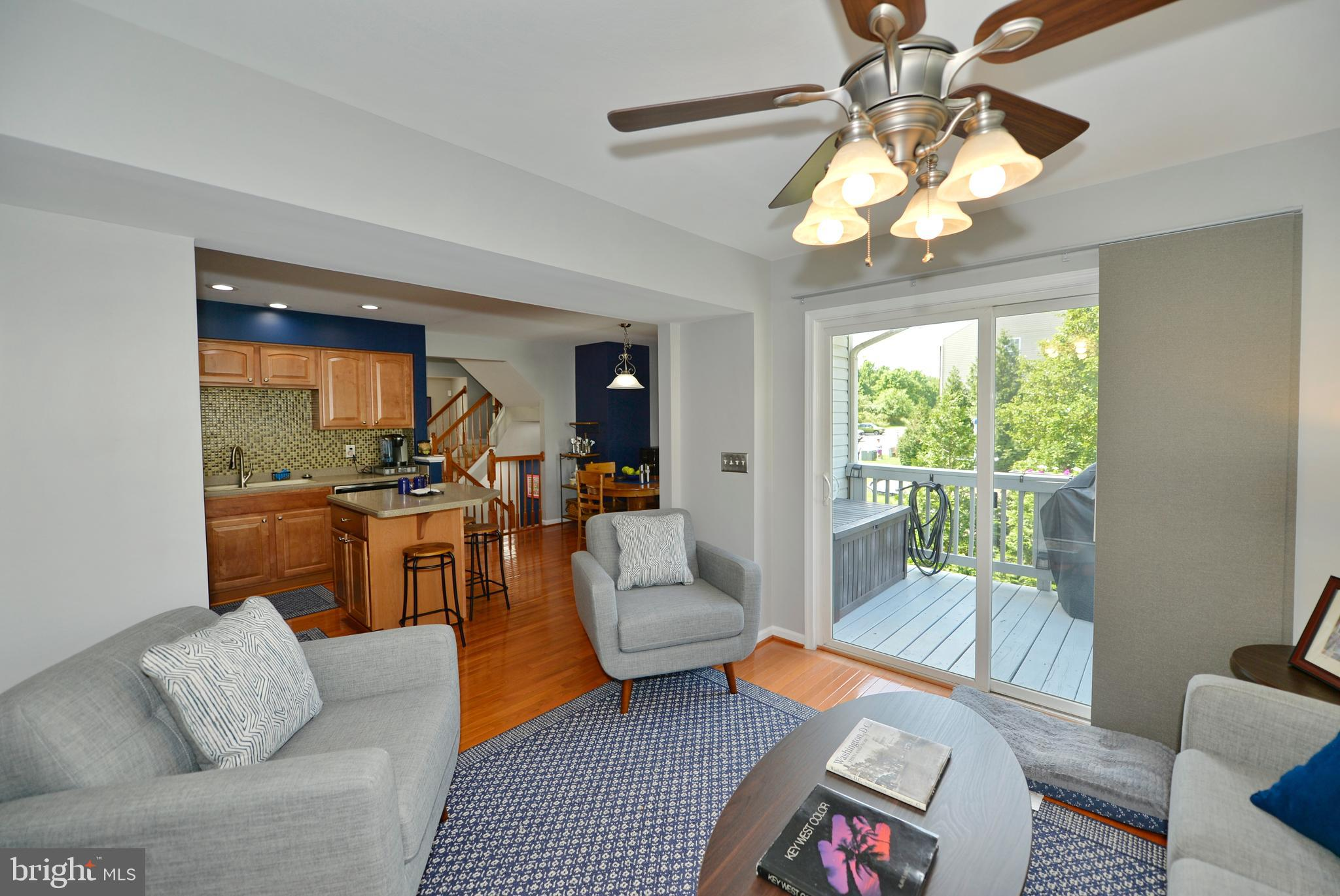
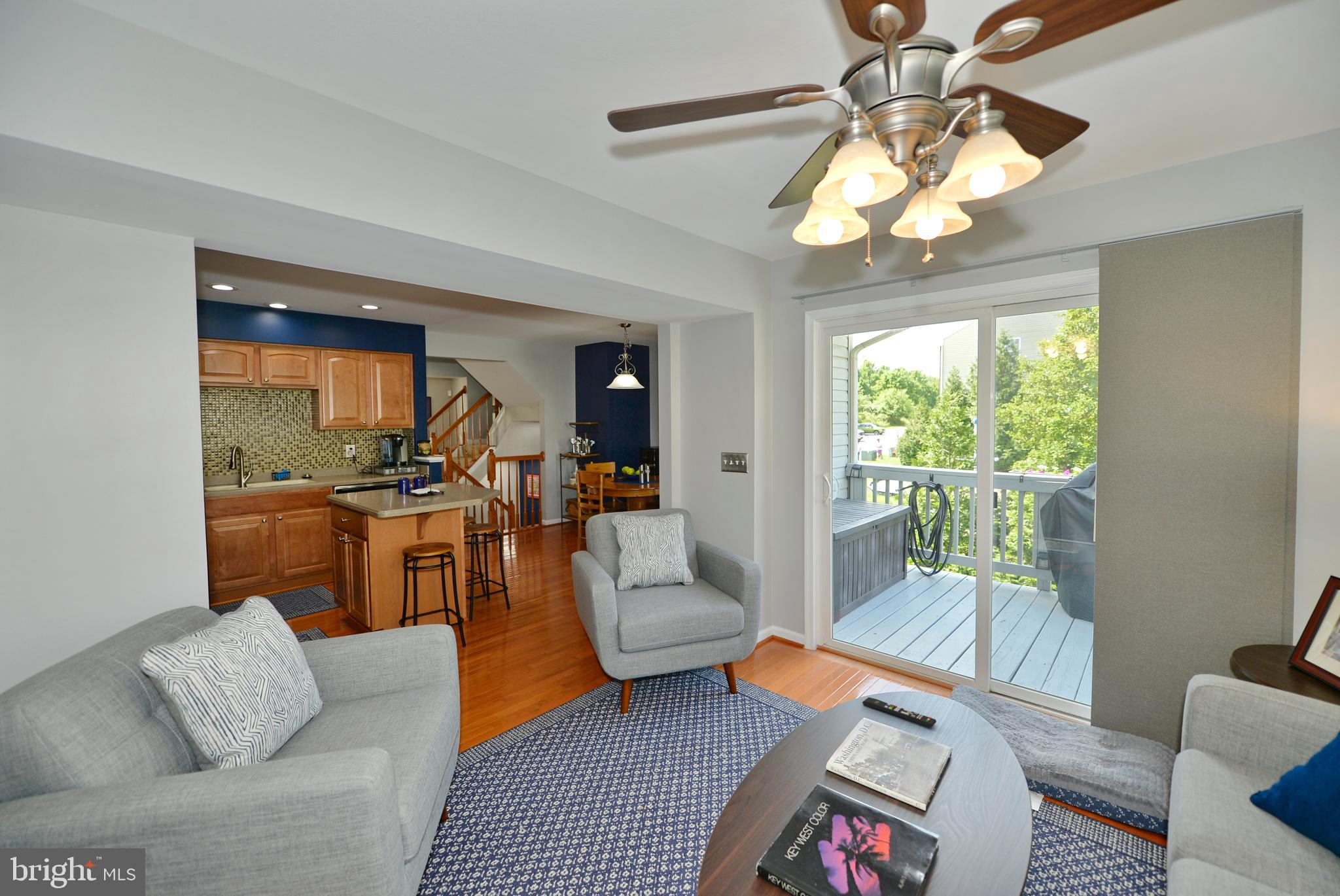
+ remote control (898, 712)
